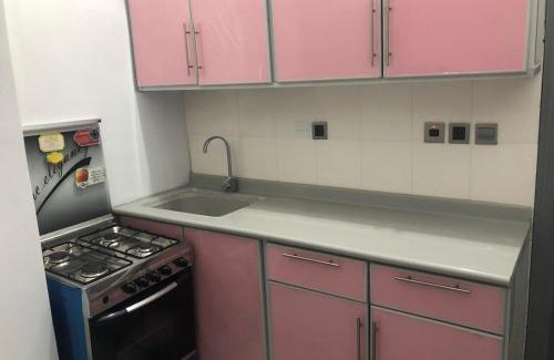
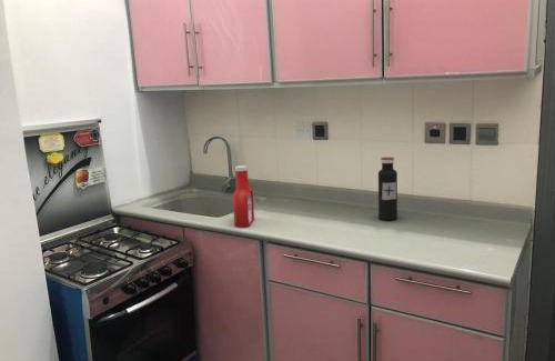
+ water bottle (387, 188)
+ soap bottle (242, 194)
